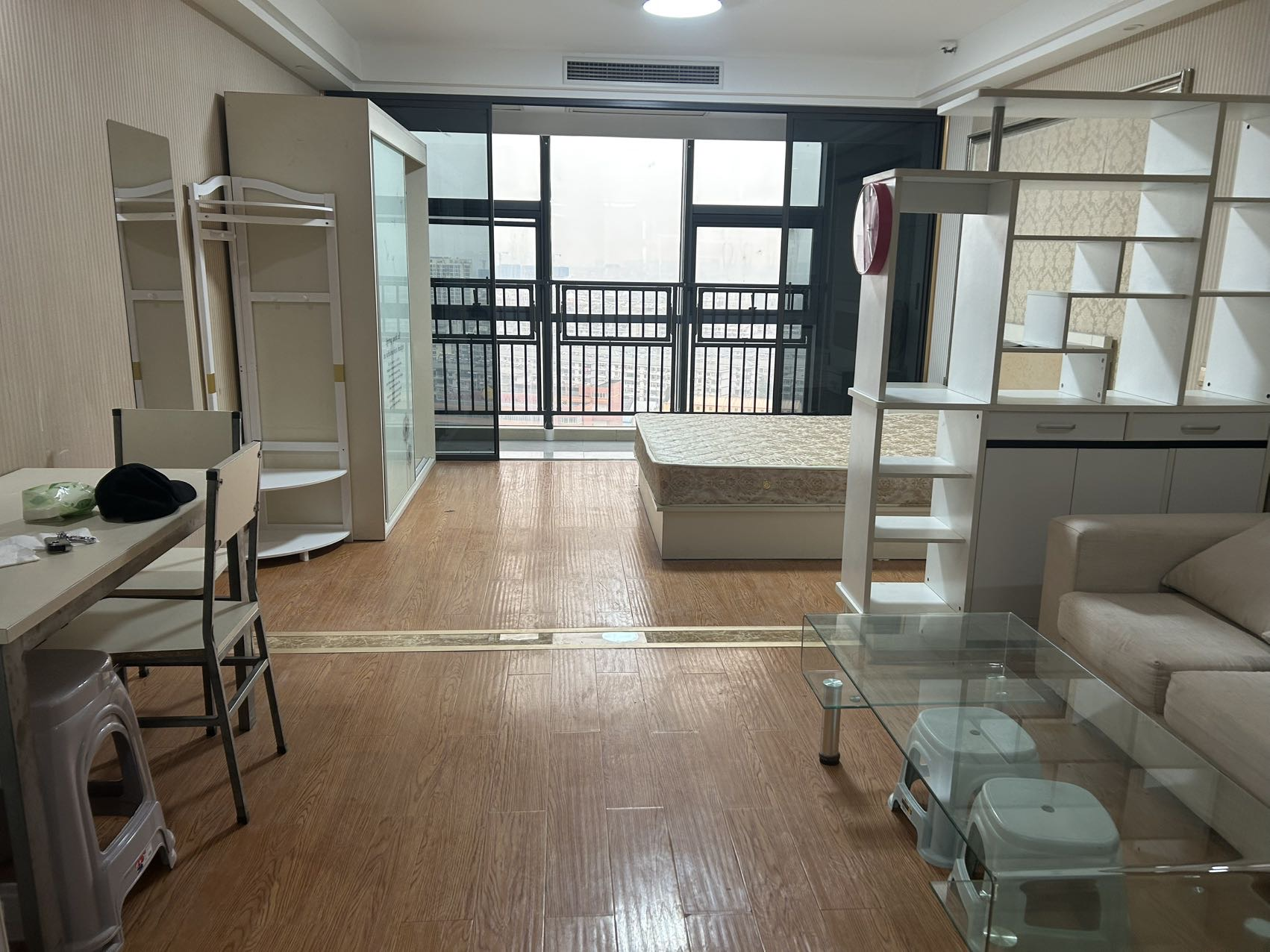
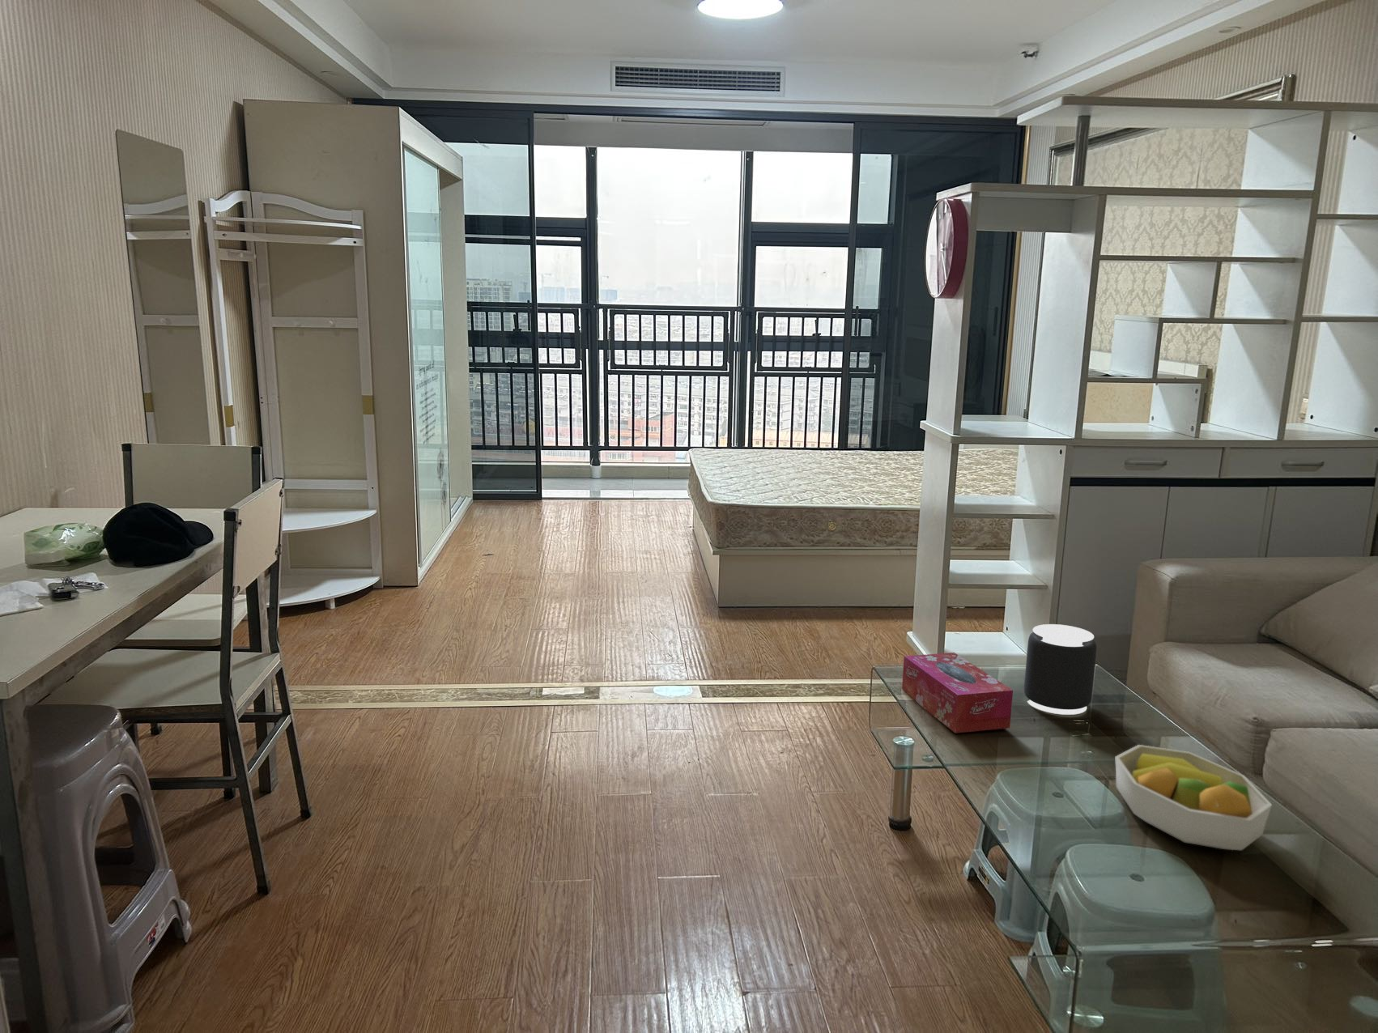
+ tissue box (955, 690)
+ fruit bowl (1188, 790)
+ speaker (1059, 668)
